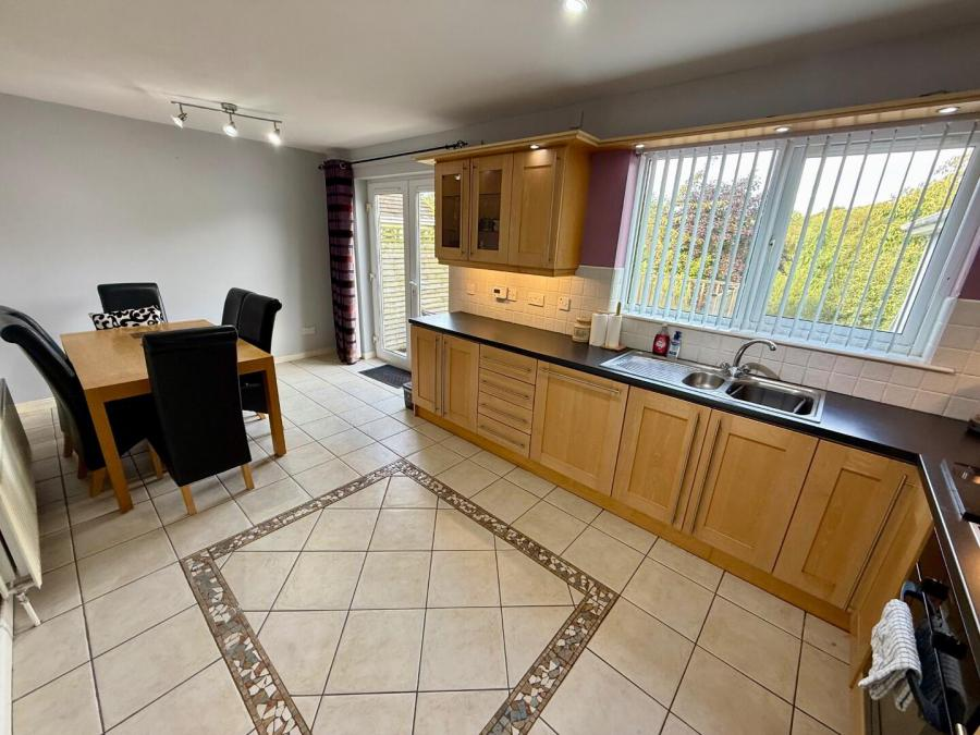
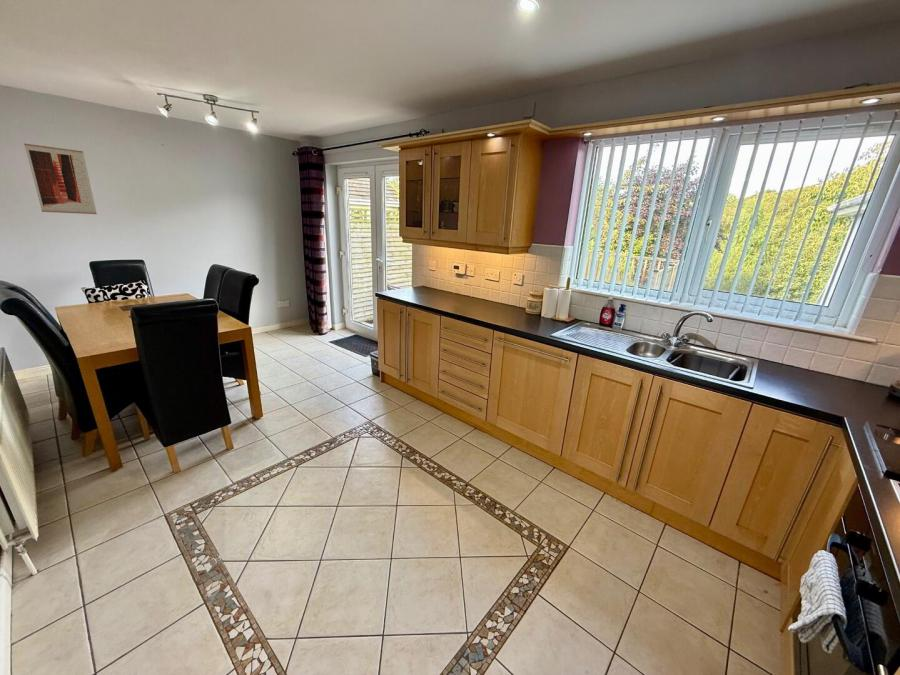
+ wall art (62, 181)
